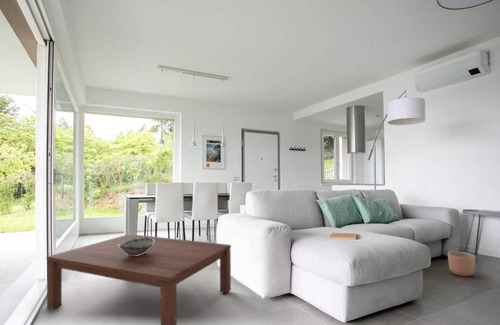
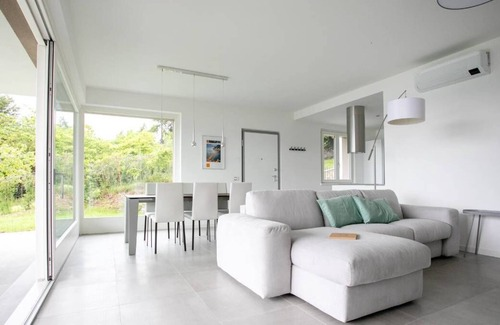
- coffee table (144, 274)
- planter (461, 264)
- decorative bowl (136, 247)
